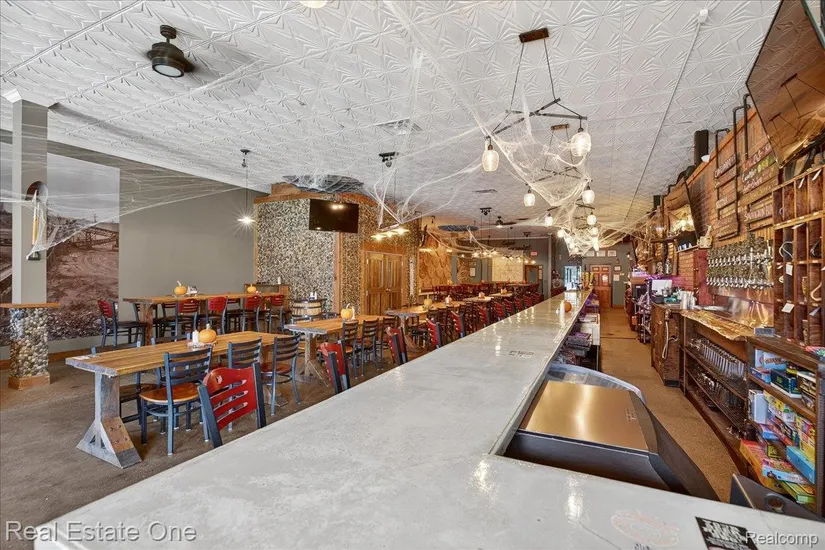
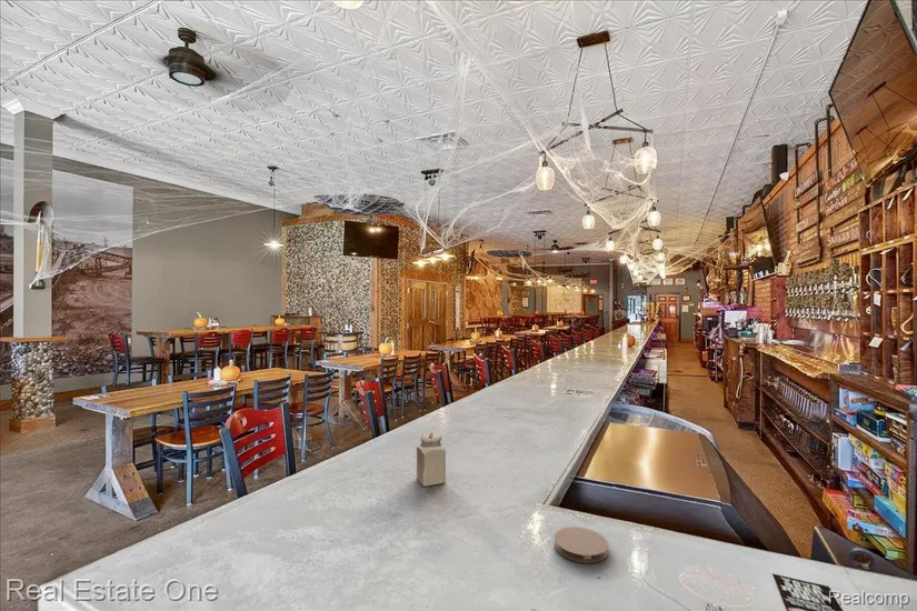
+ salt shaker (430, 457)
+ coaster (580, 543)
